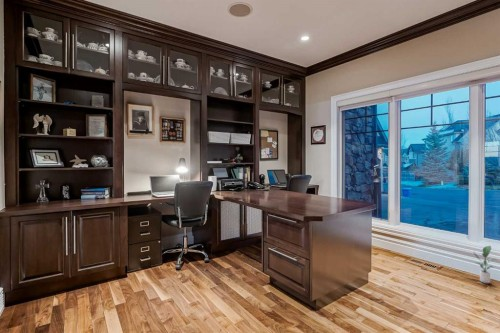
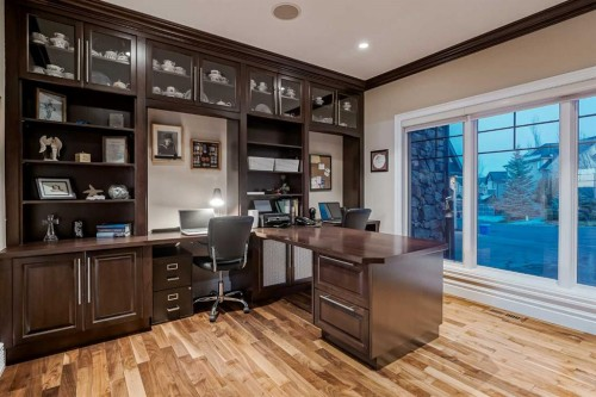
- potted plant (484, 263)
